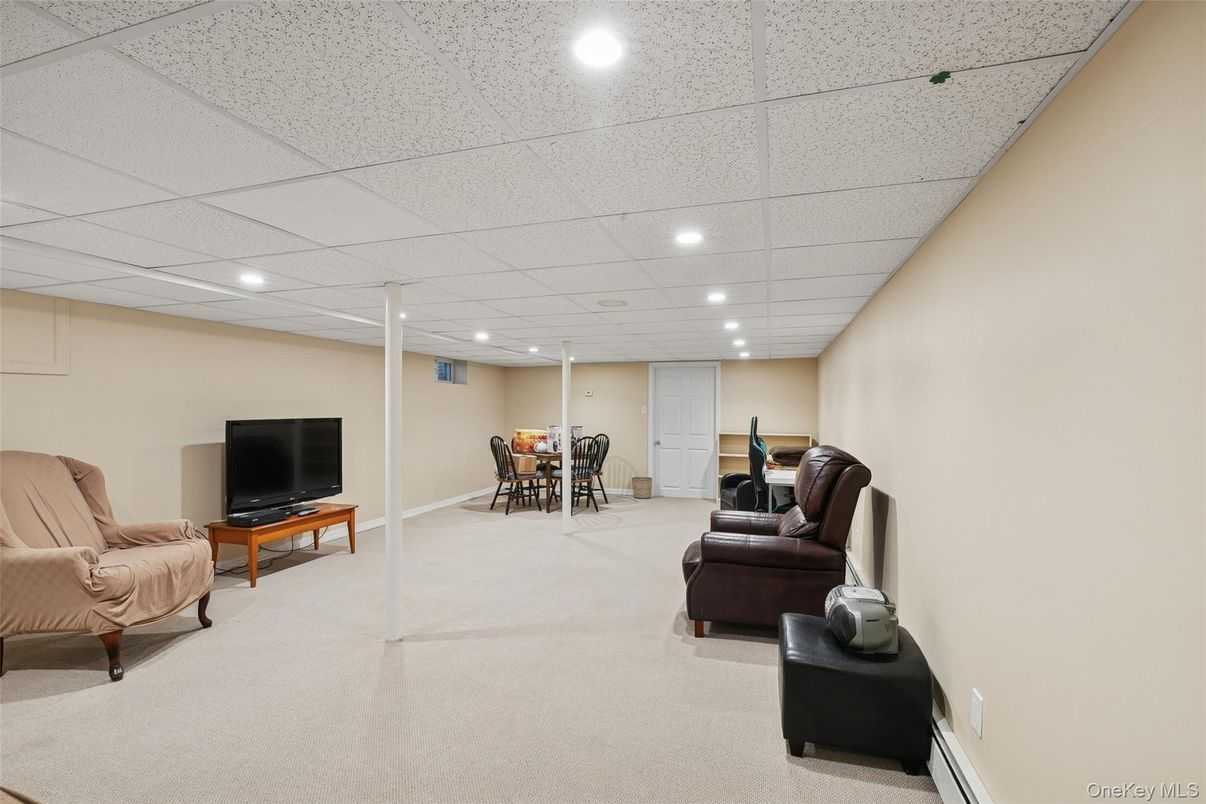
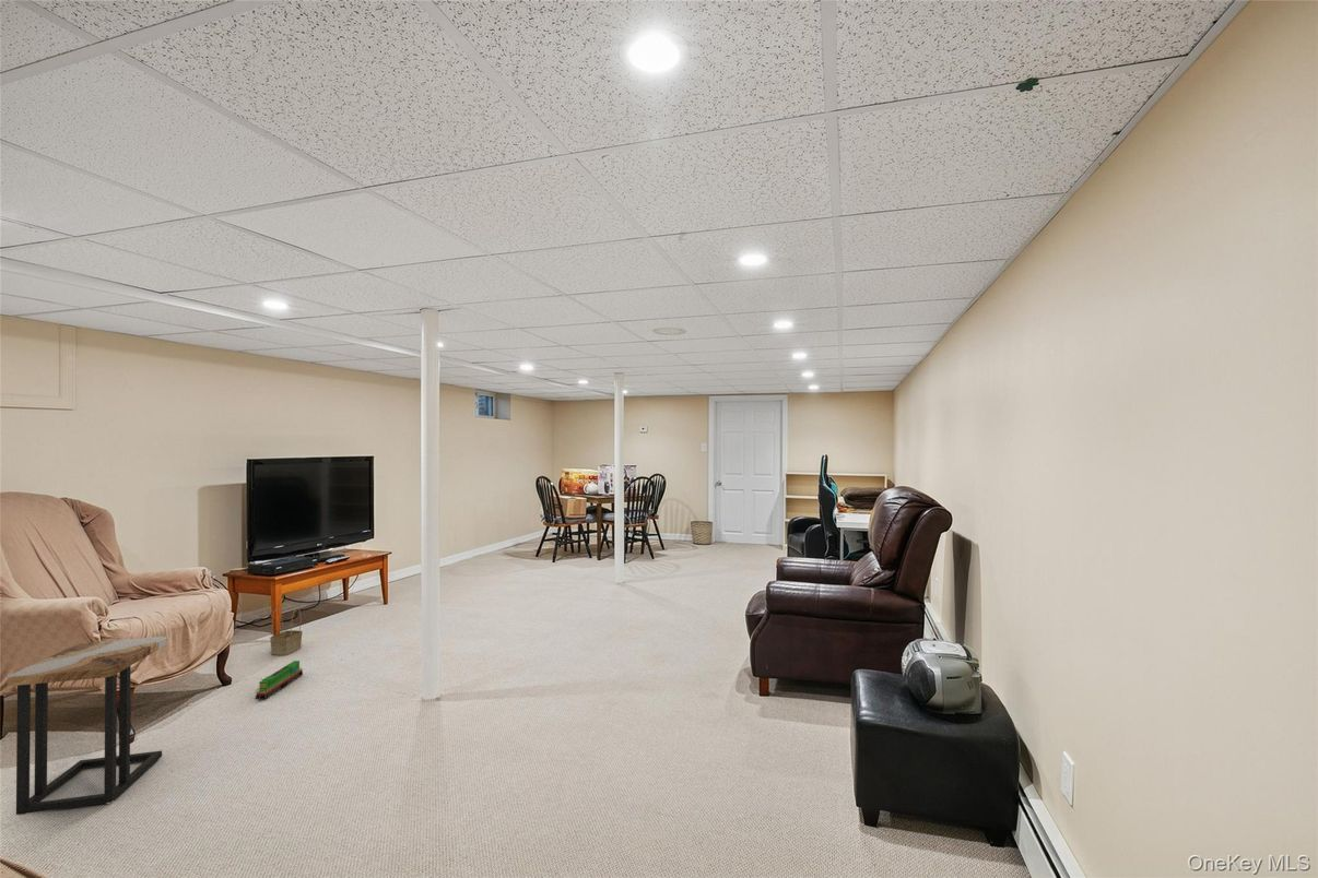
+ toy train (280, 678)
+ side table (105, 720)
+ basket (286, 630)
